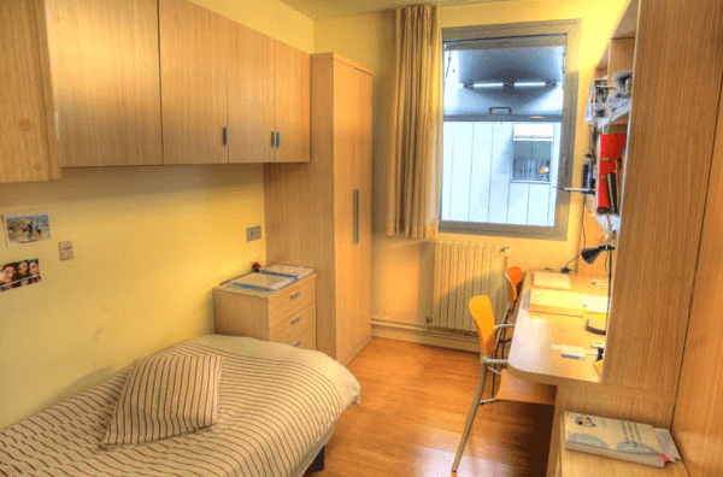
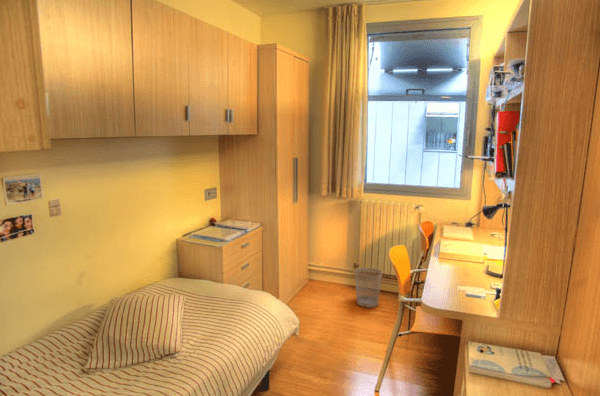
+ wastebasket (367, 287)
